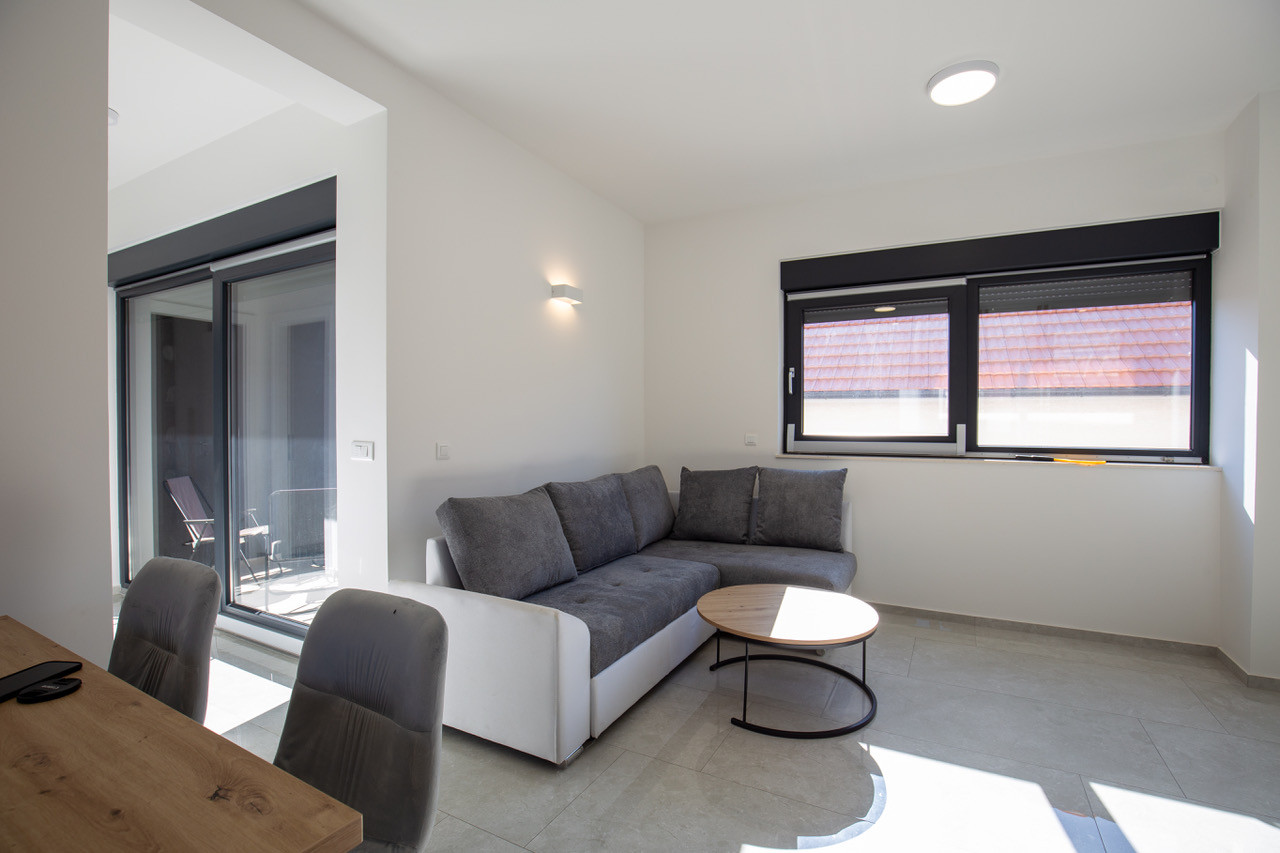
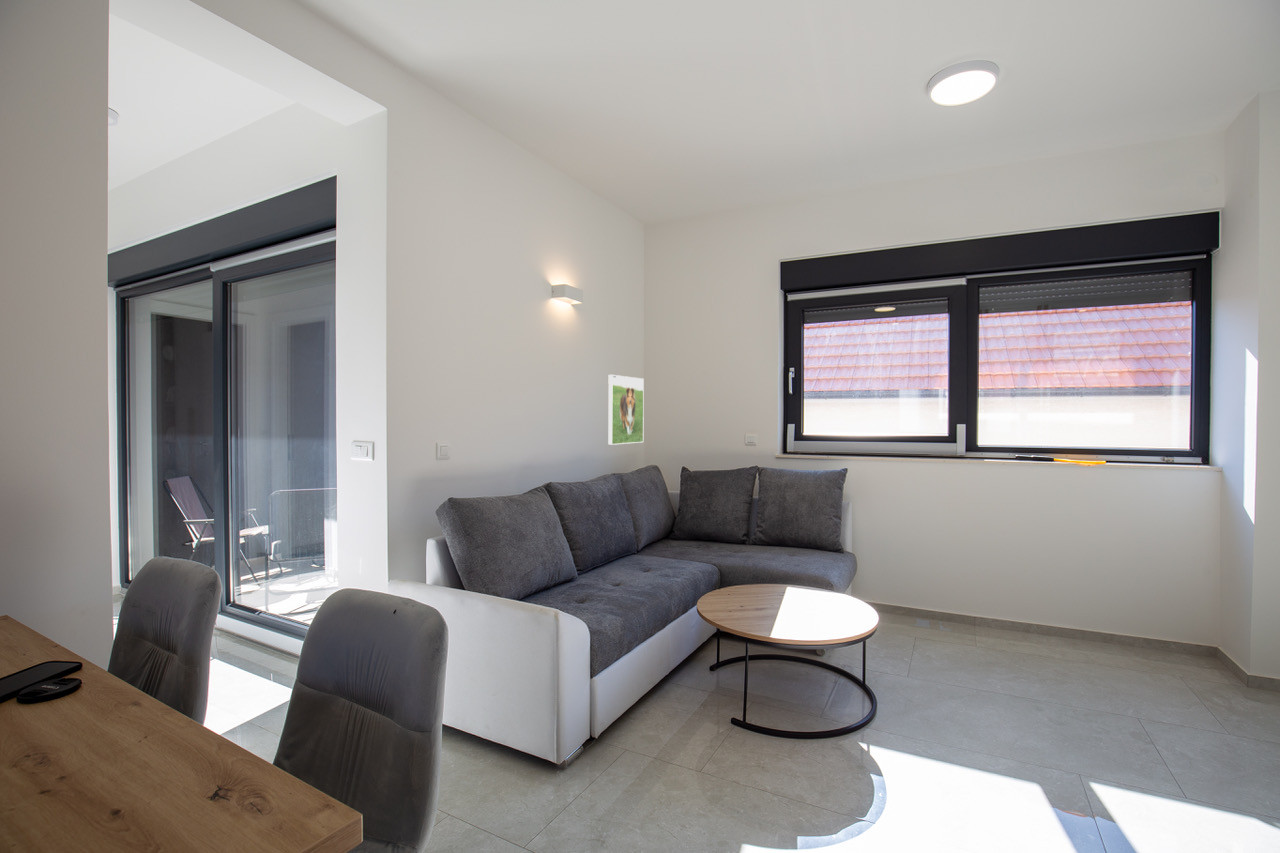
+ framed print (626, 410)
